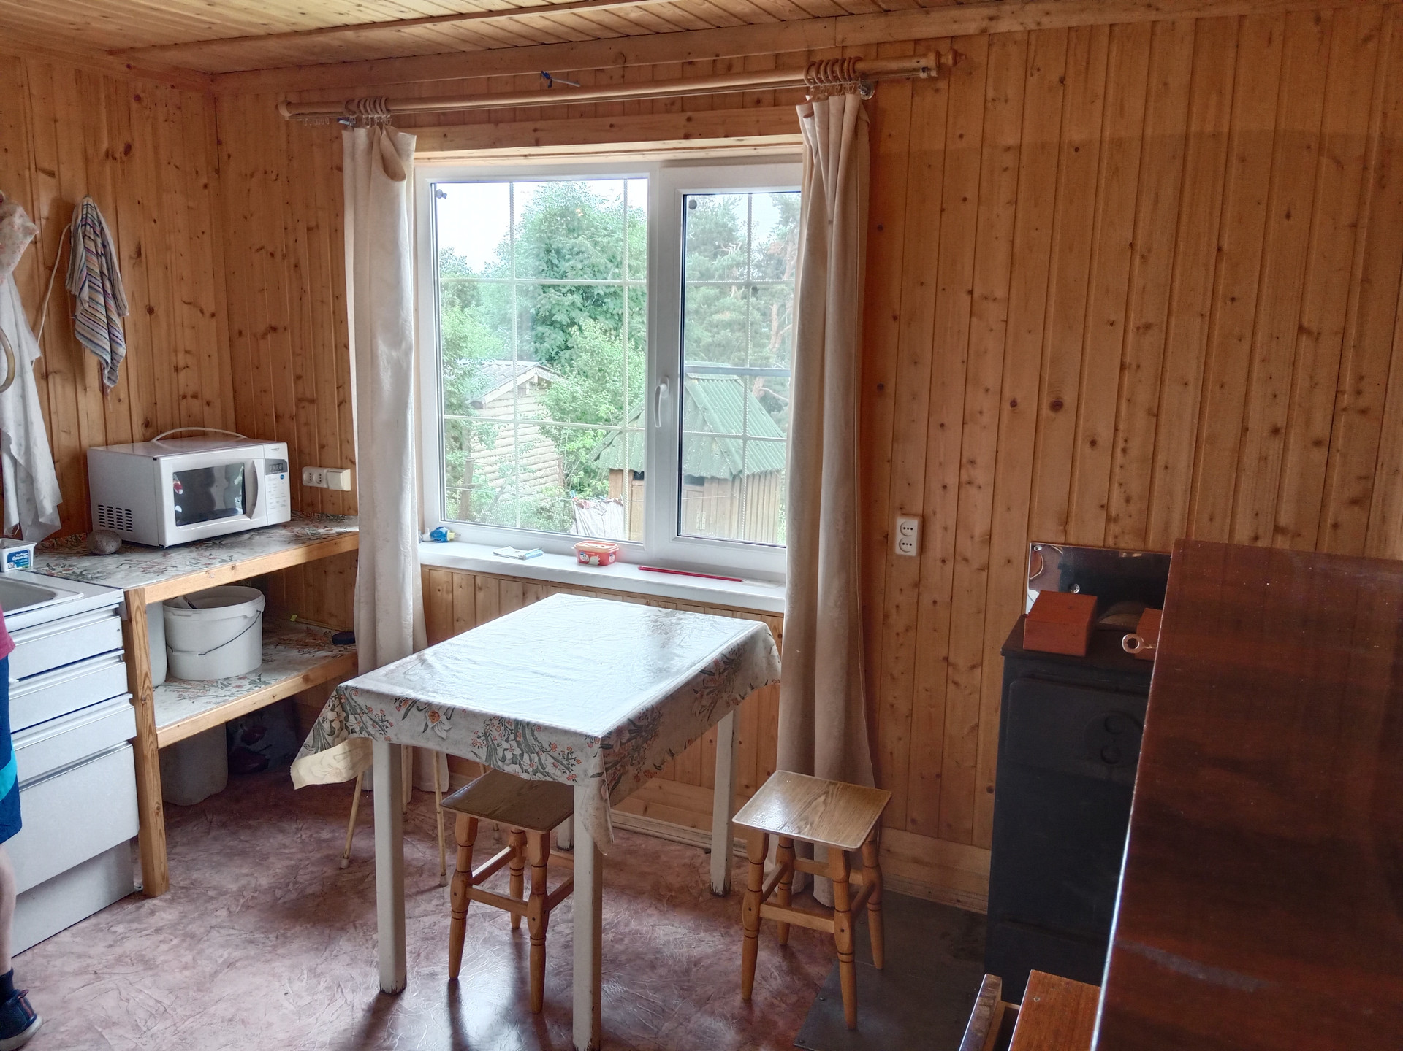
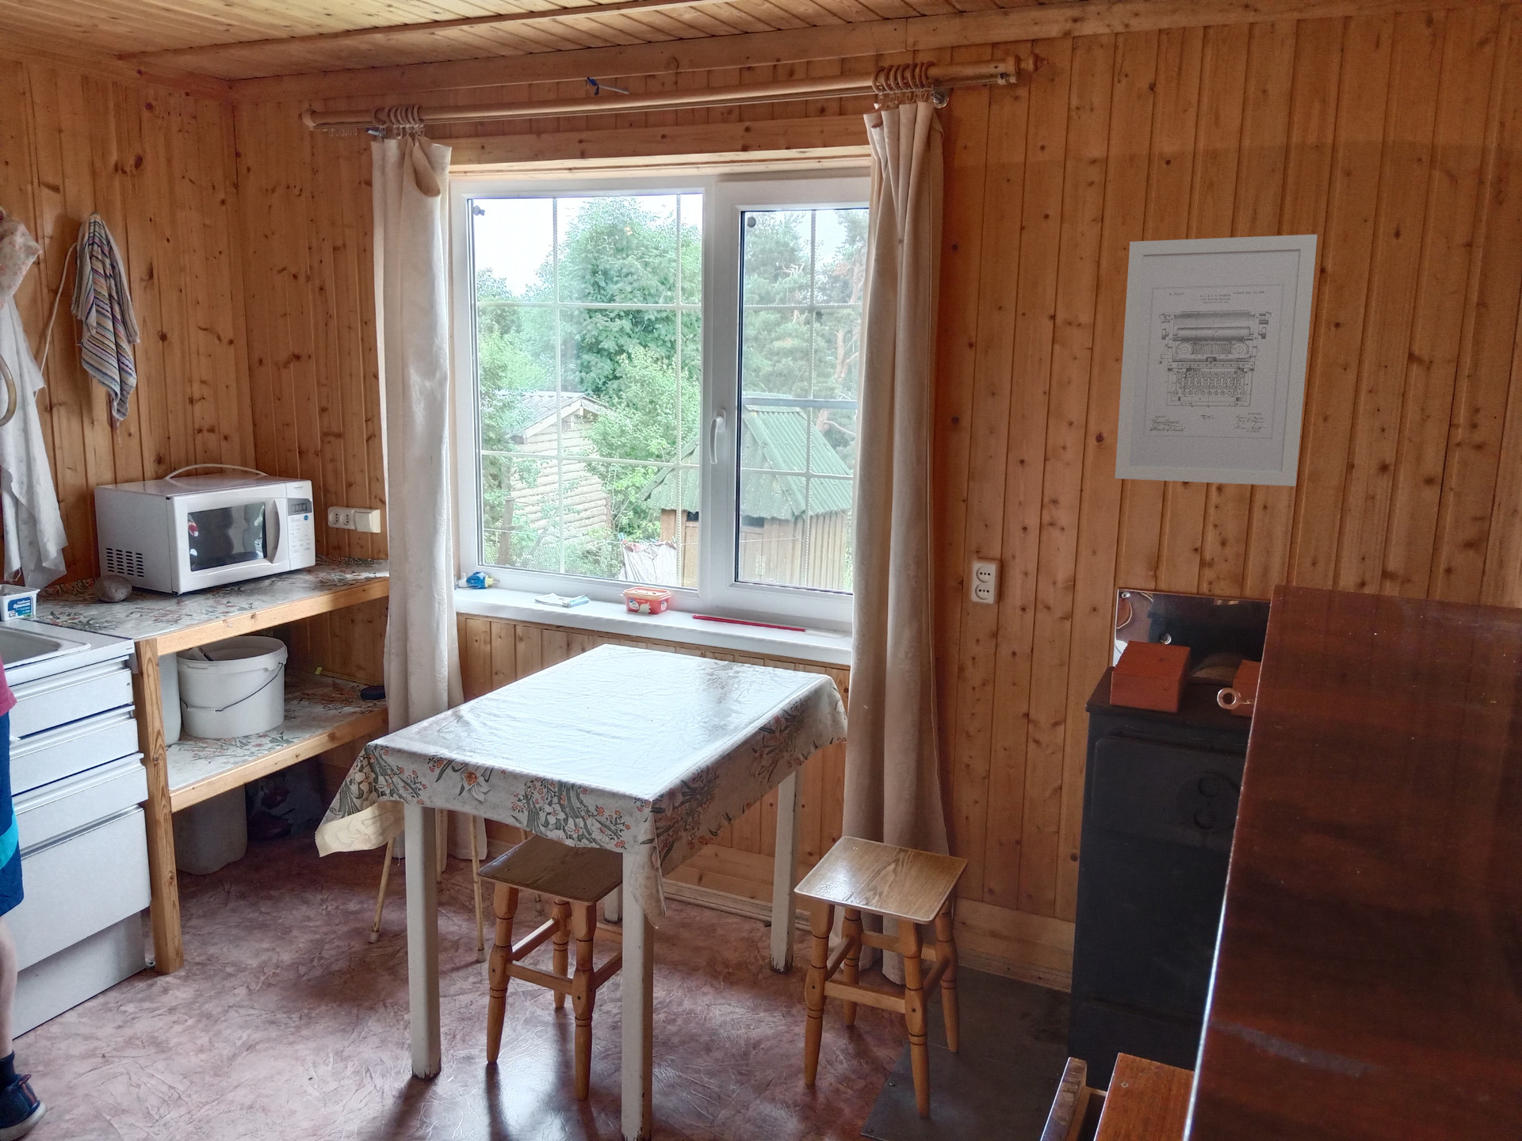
+ wall art (1212, 361)
